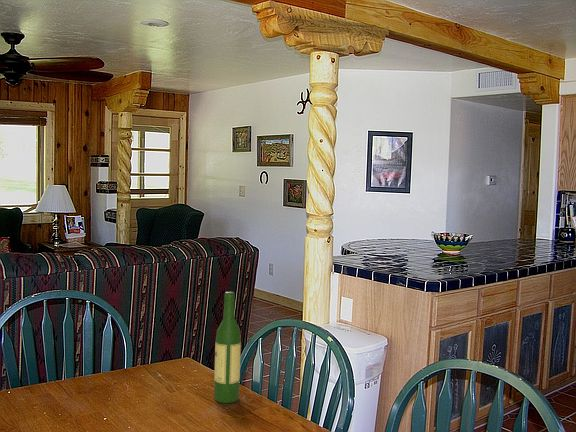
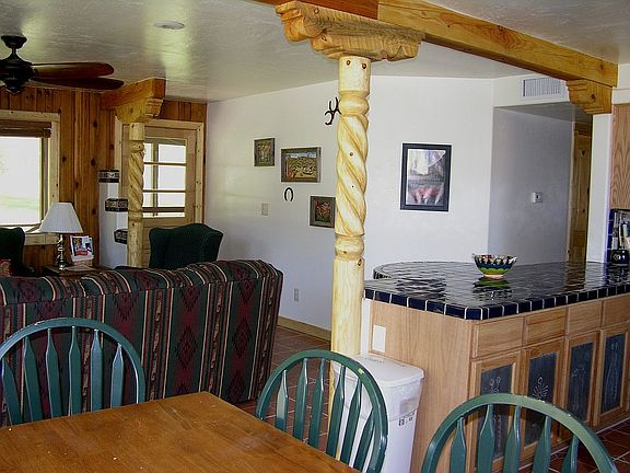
- wine bottle (228, 345)
